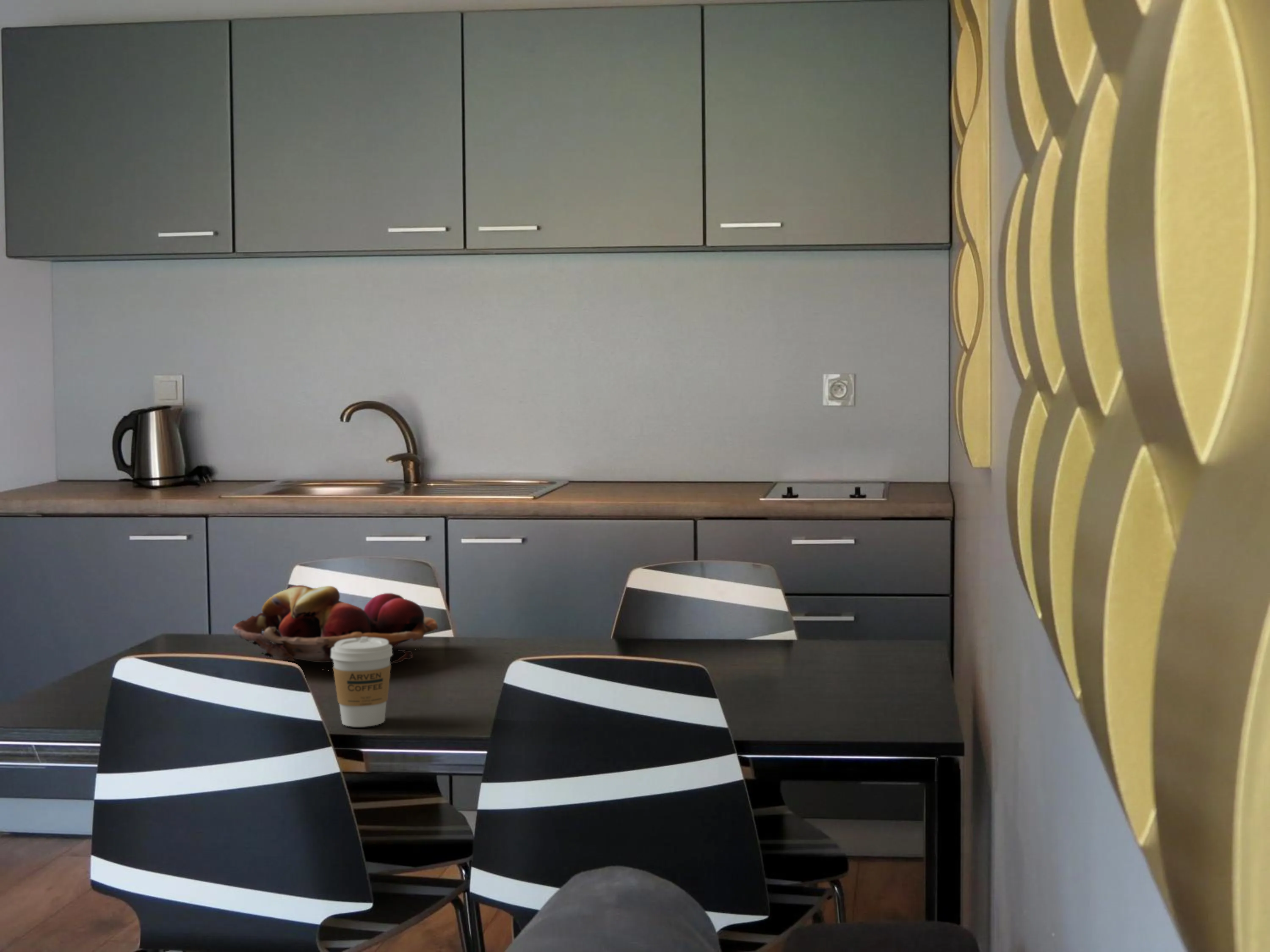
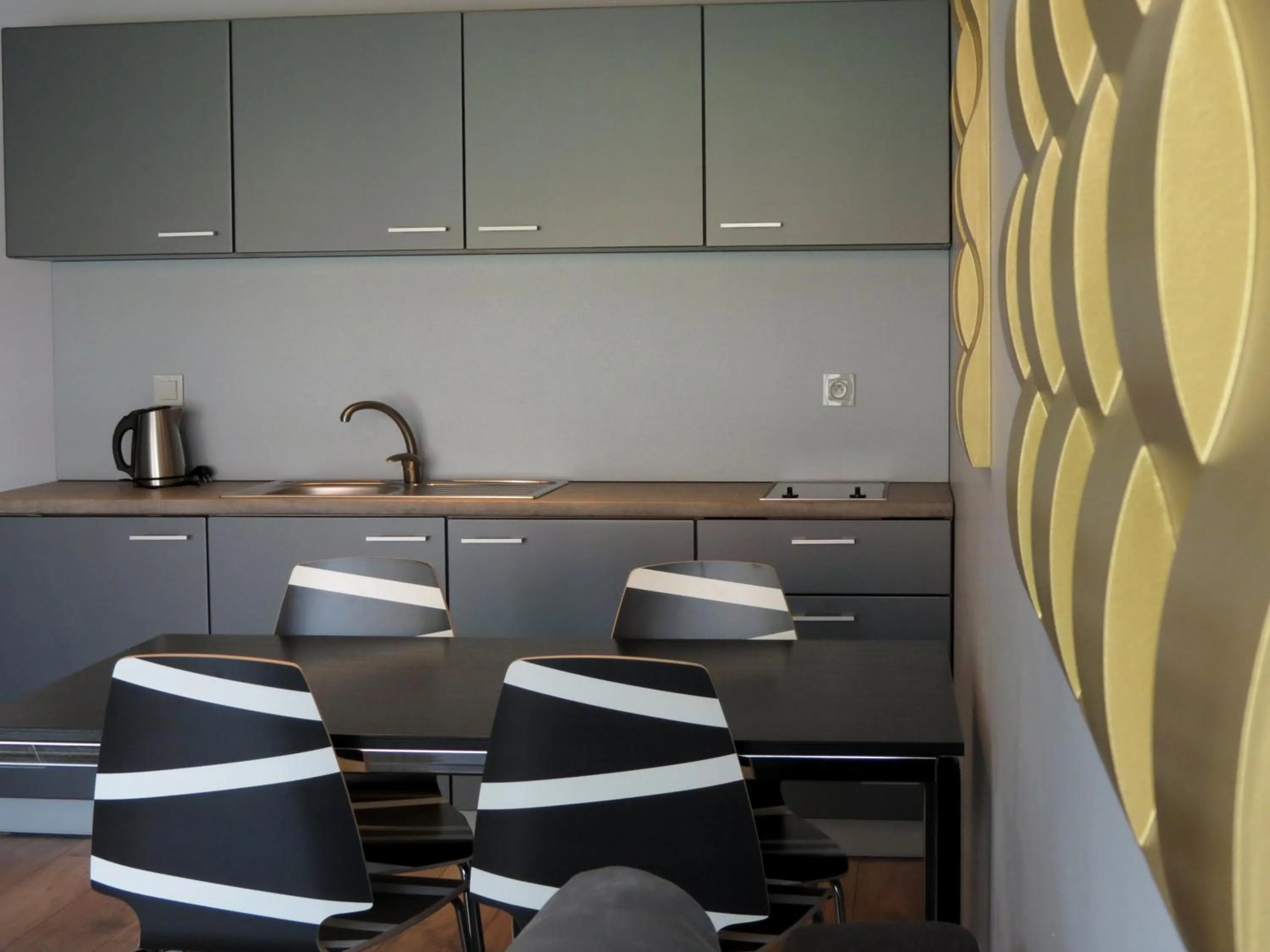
- coffee cup (362, 681)
- fruit basket (334, 622)
